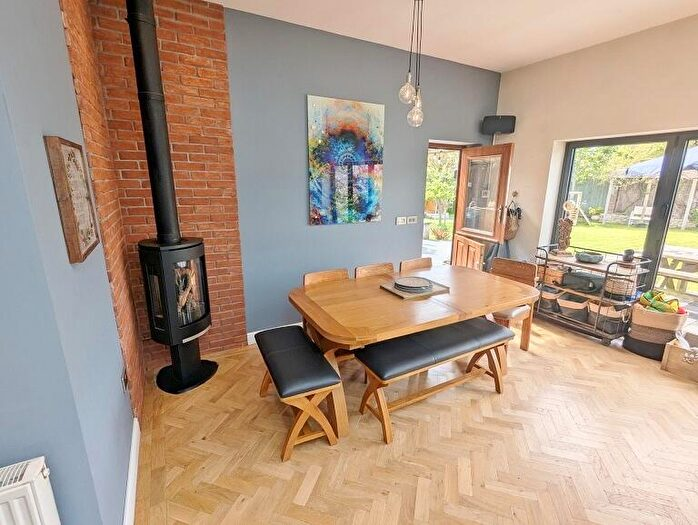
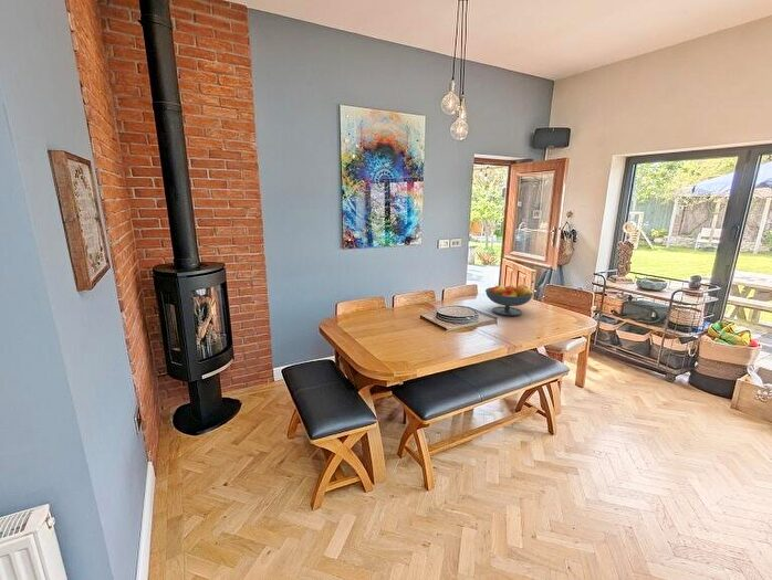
+ fruit bowl (508, 297)
